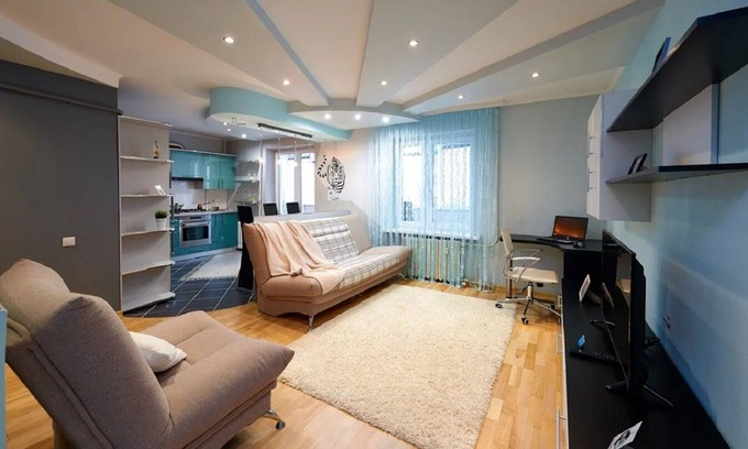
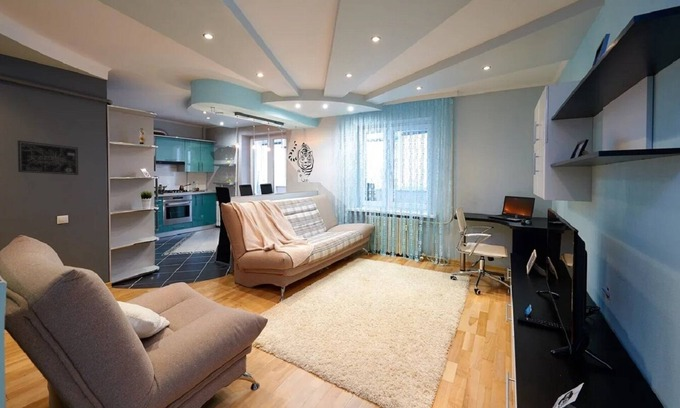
+ wall art (49, 158)
